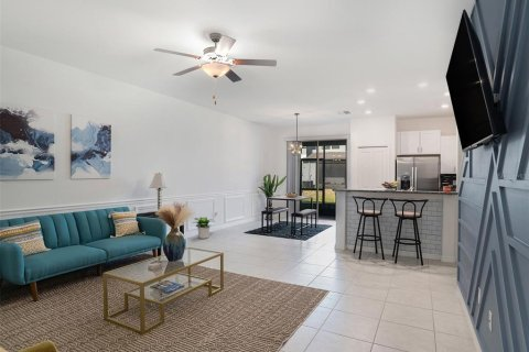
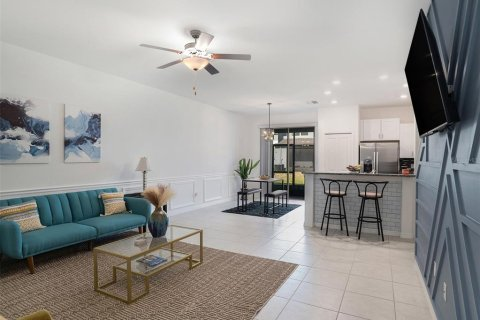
- potted plant (203, 228)
